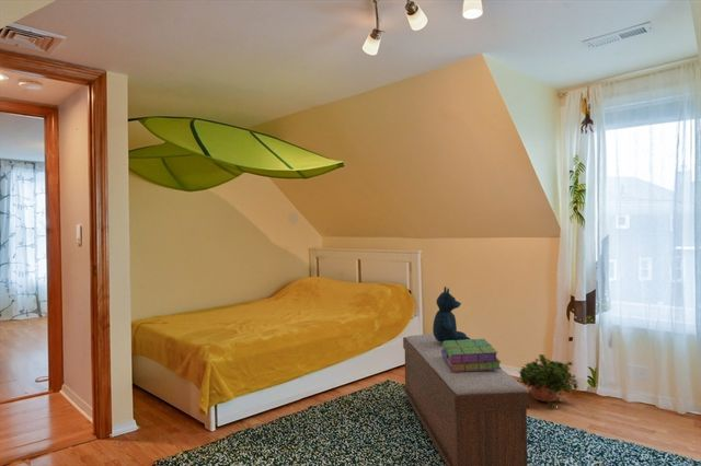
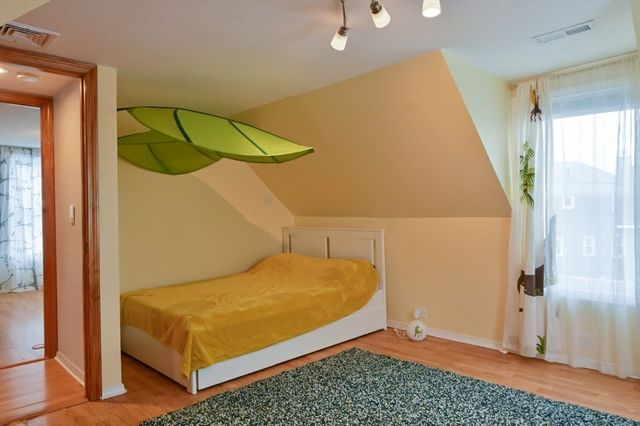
- stuffed bear (450, 316)
- potted plant (544, 377)
- stack of books (469, 354)
- bench (453, 393)
